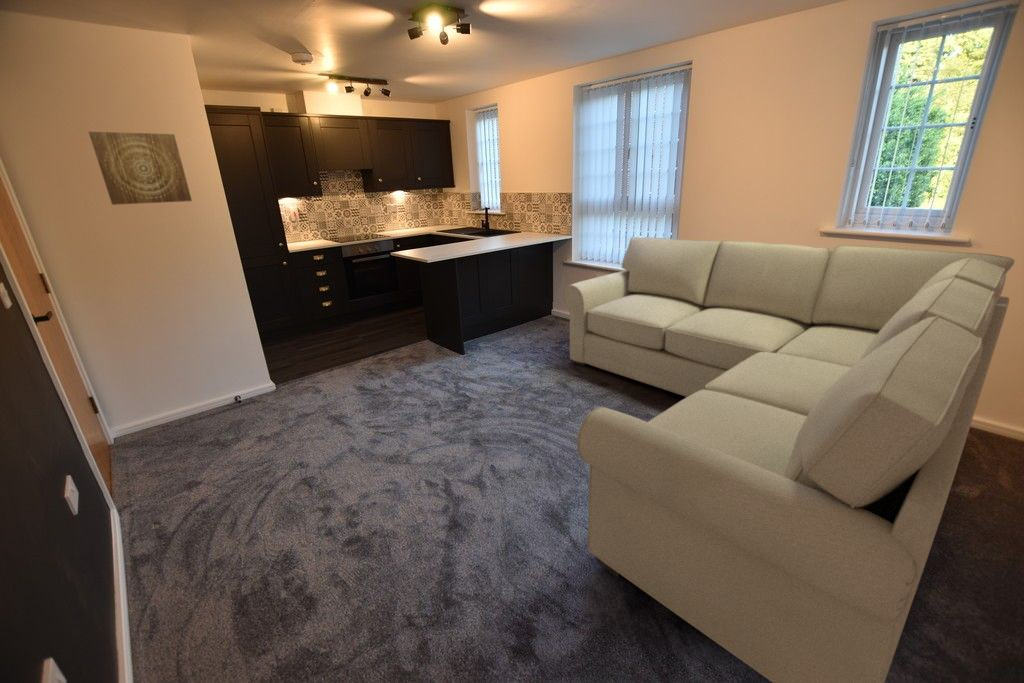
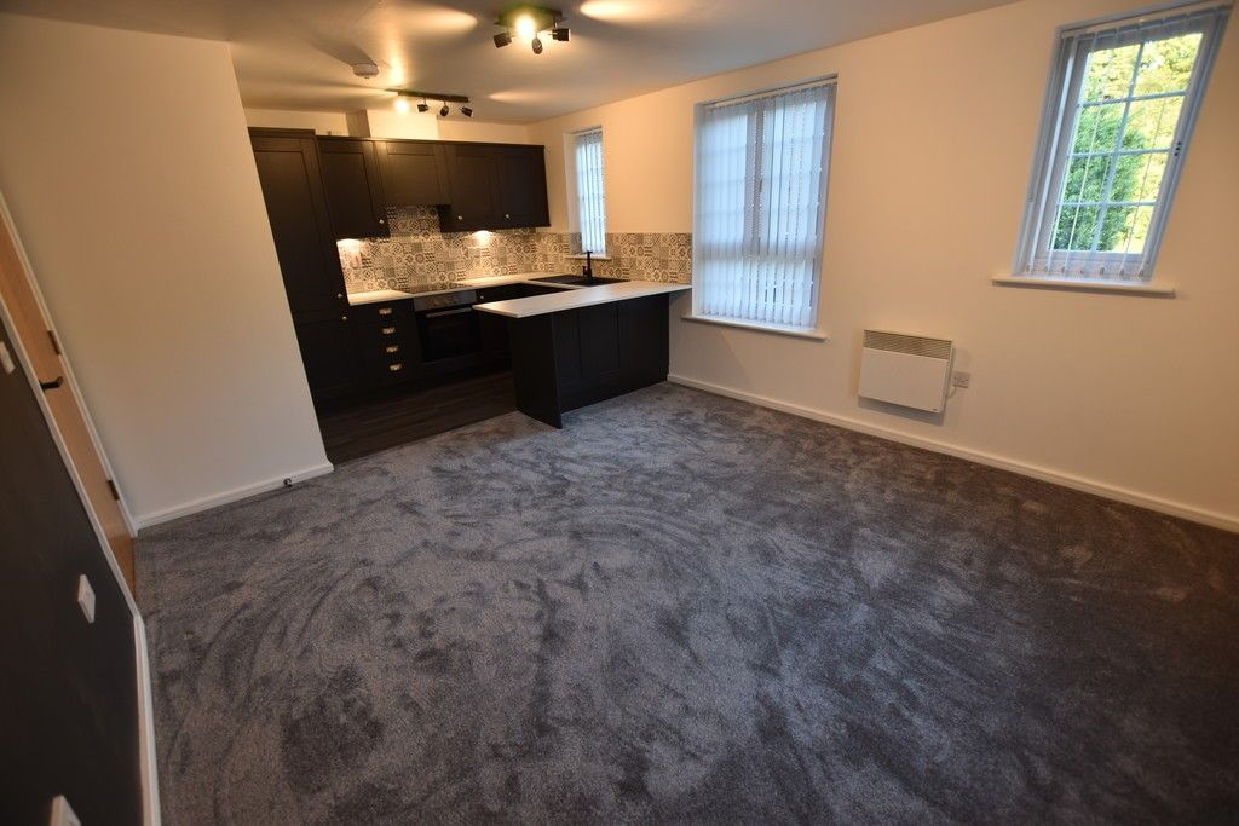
- sofa (677, 350)
- wall art (143, 168)
